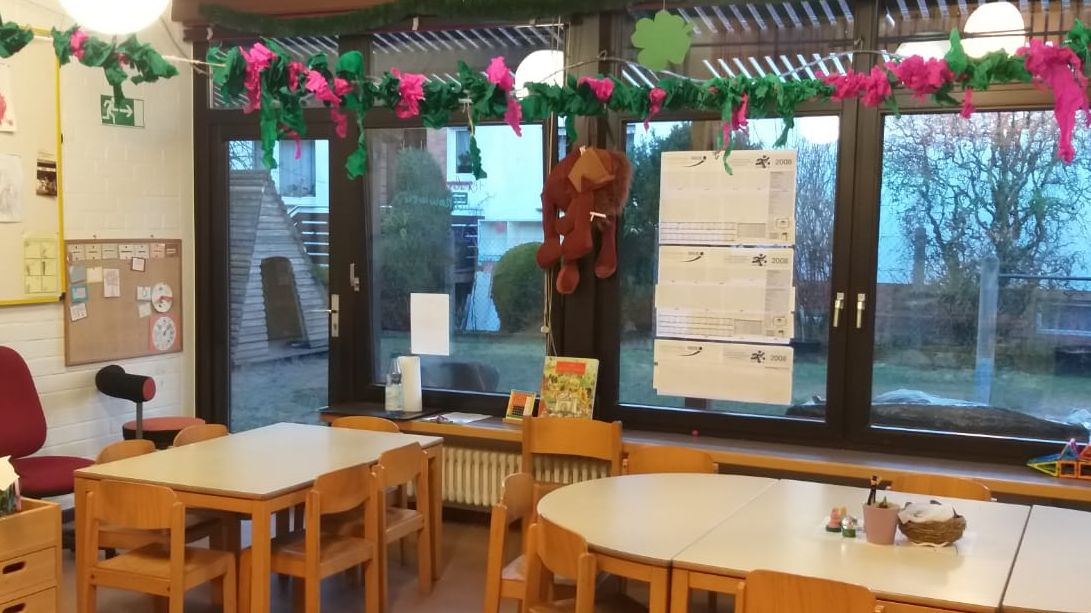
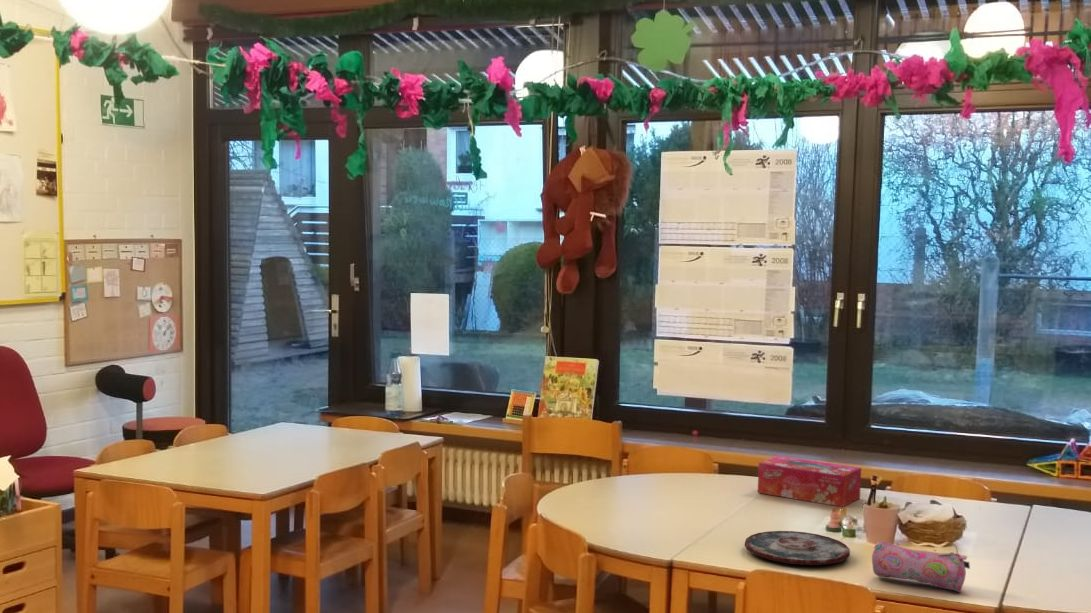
+ plate (796, 547)
+ tissue box (809, 480)
+ pencil case (919, 565)
